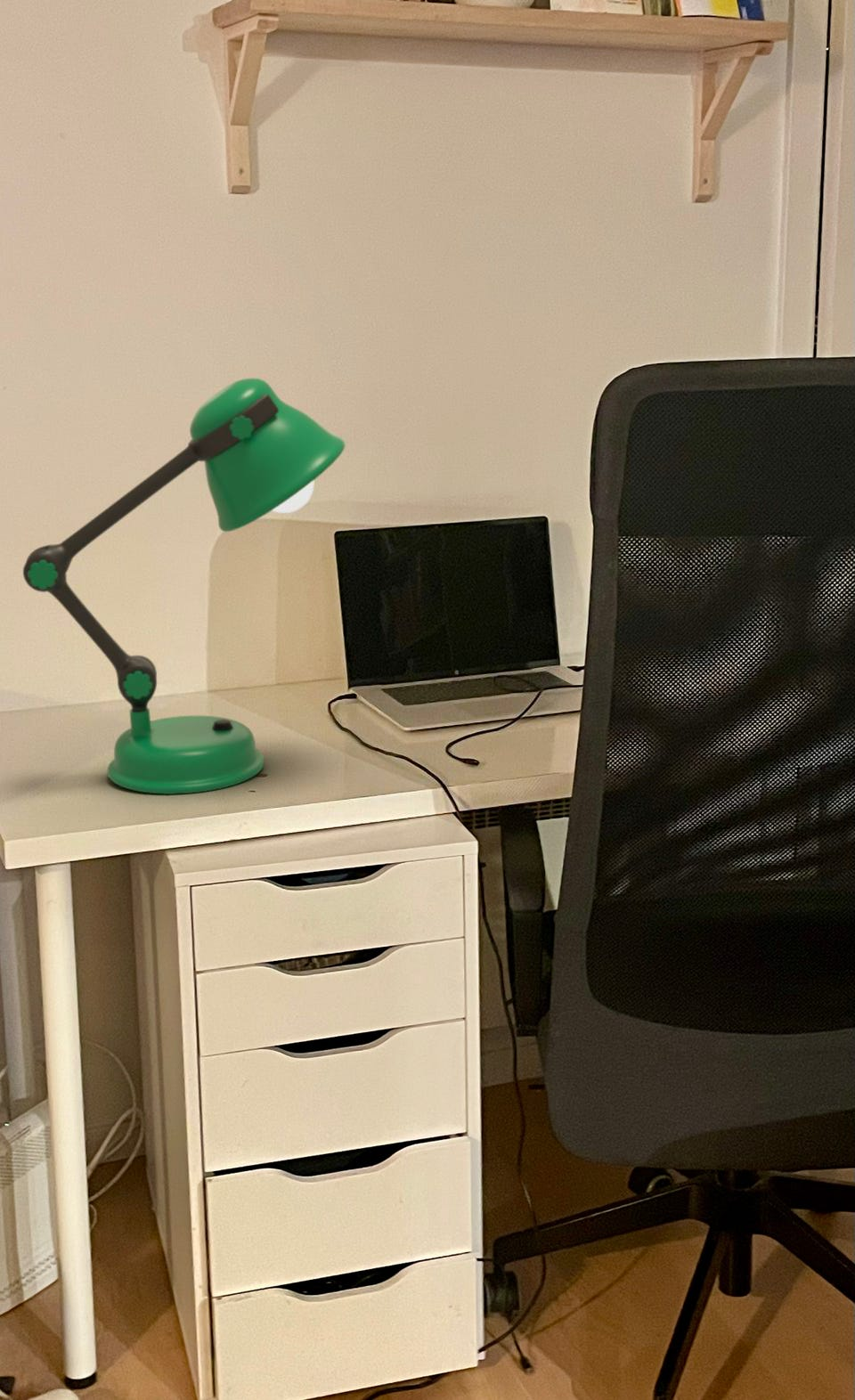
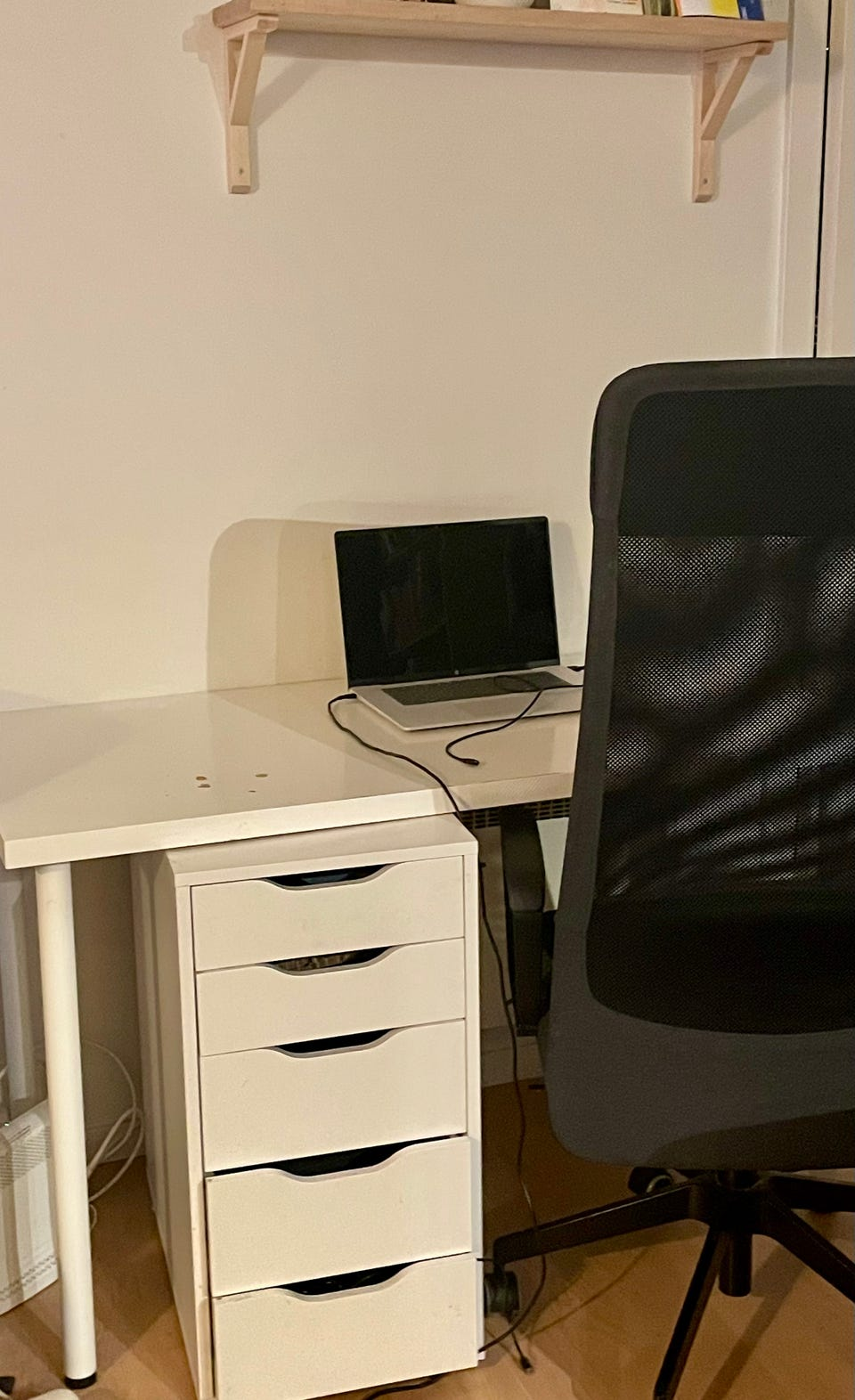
- desk lamp (222, 530)
